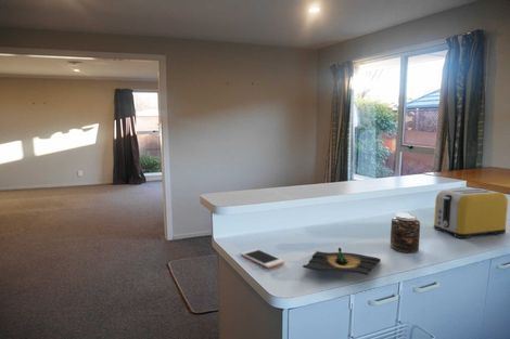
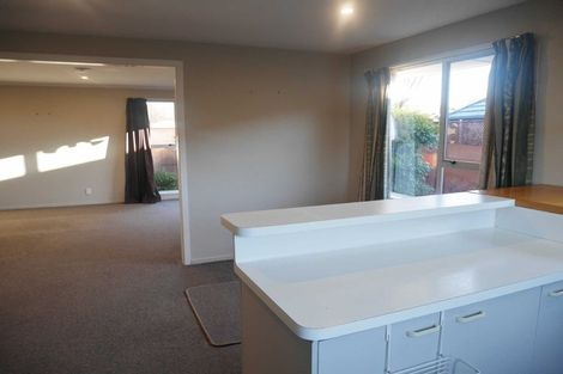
- tequila (342, 259)
- cell phone (262, 258)
- toaster (468, 211)
- jar (405, 231)
